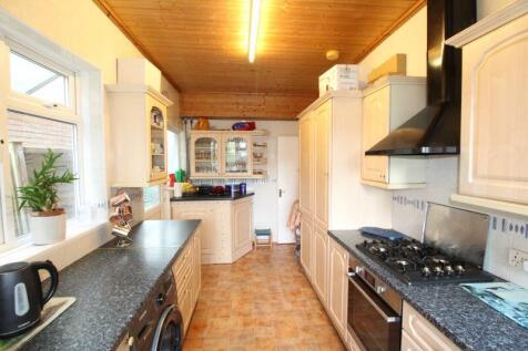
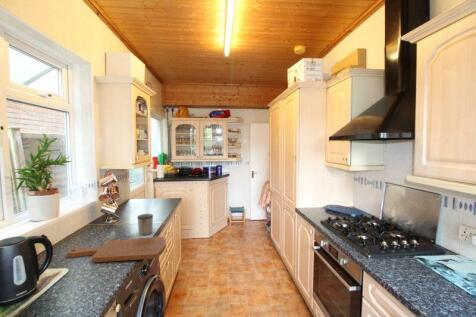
+ mug (146, 223)
+ cutting board (126, 248)
